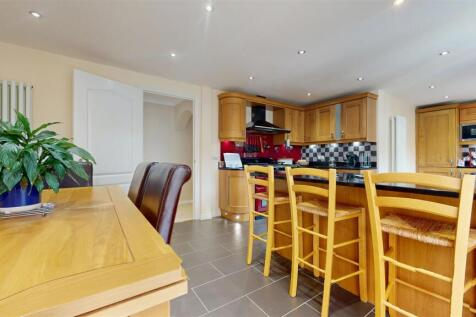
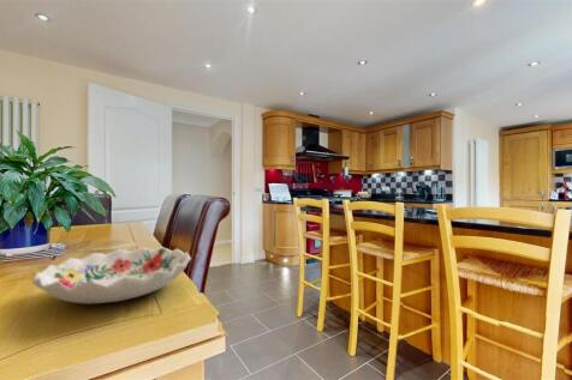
+ decorative bowl (121, 275)
